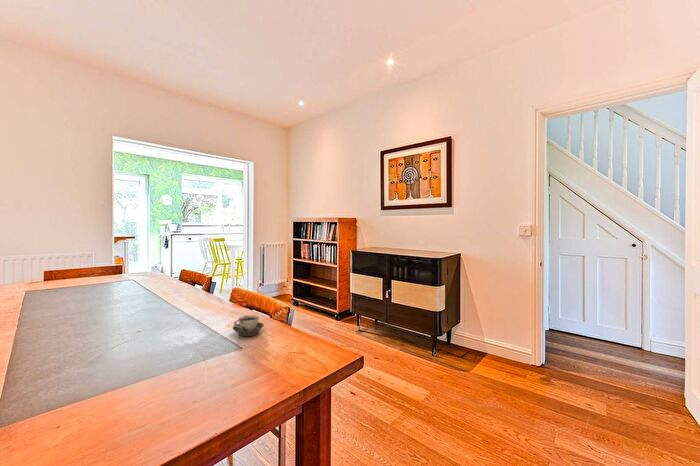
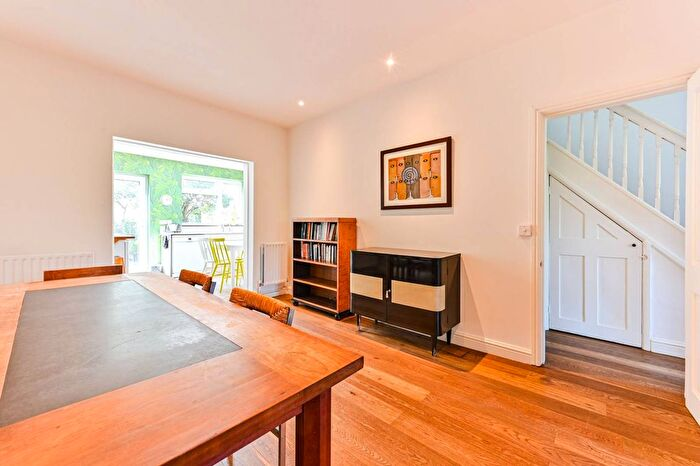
- cup (248, 325)
